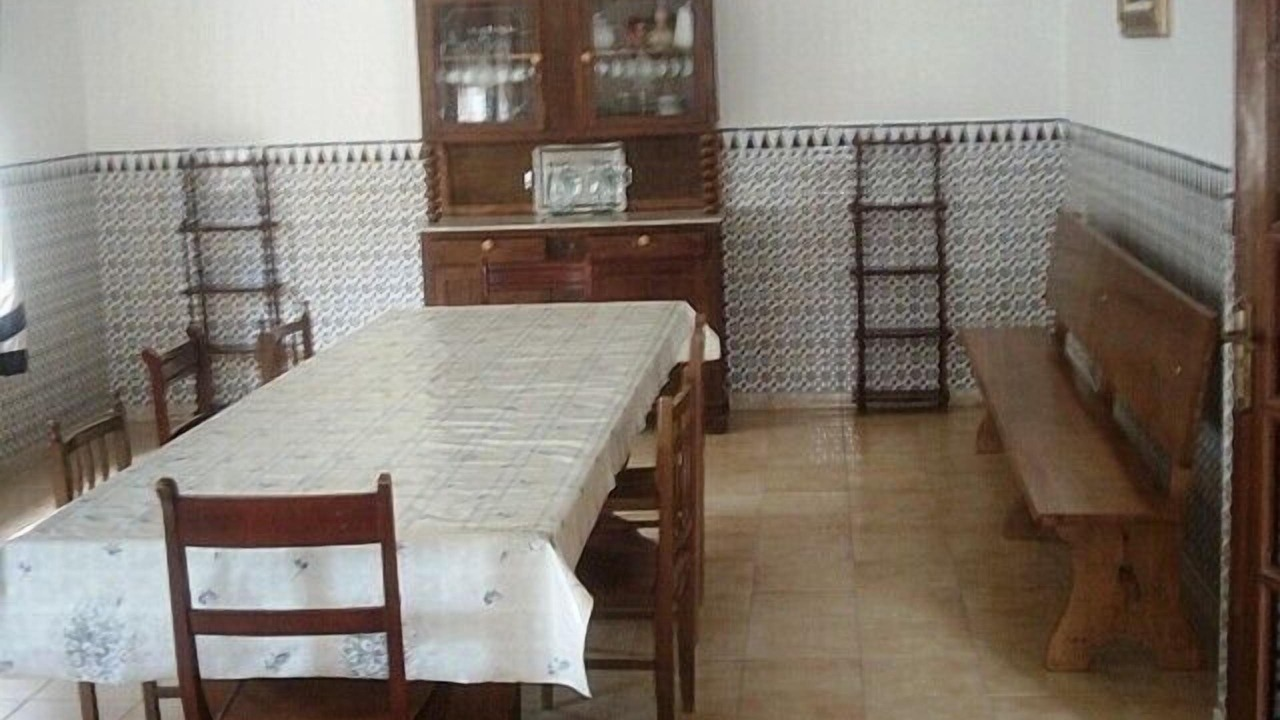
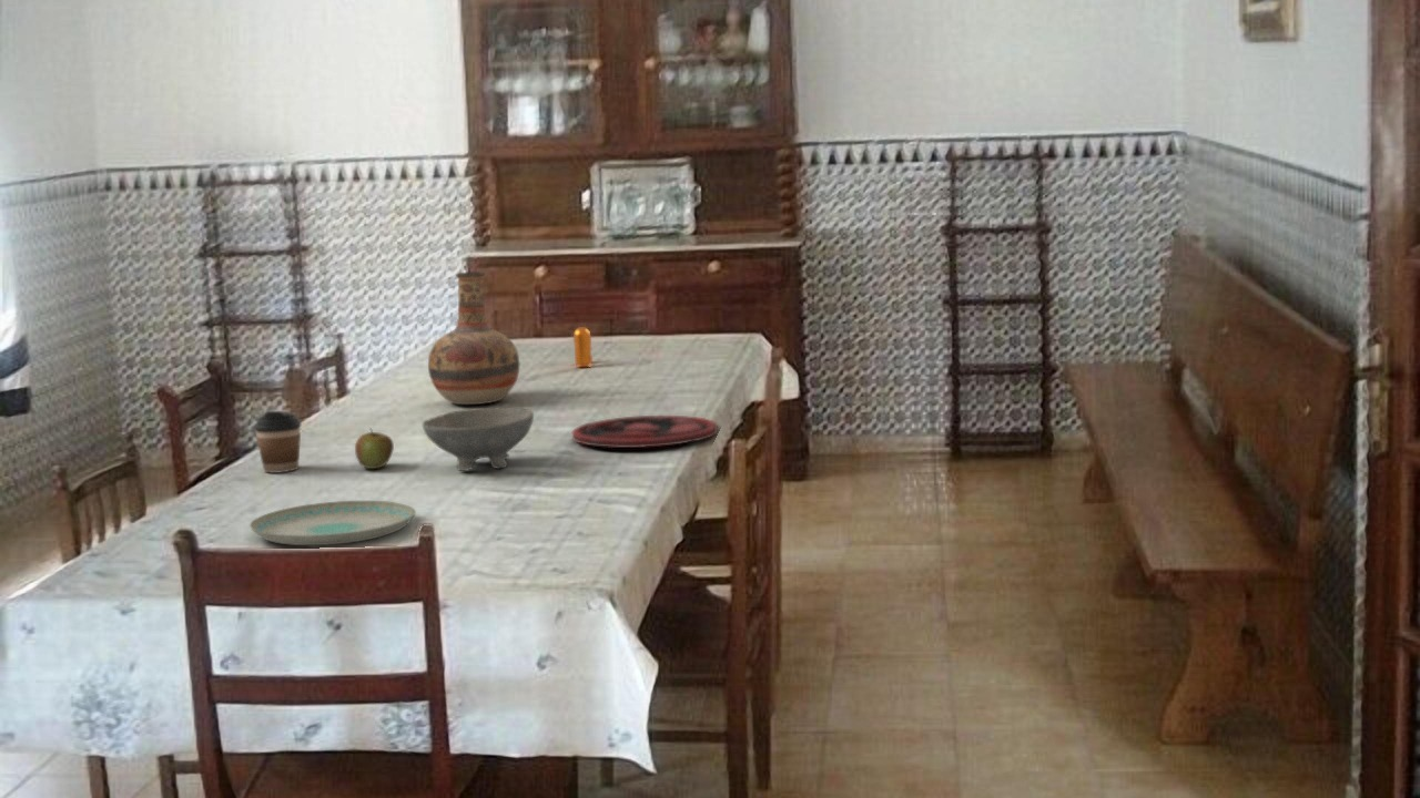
+ plate (645, 430)
+ vase (471, 337)
+ plate (333, 523)
+ bowl (478, 440)
+ pepper shaker (582, 345)
+ coffee cup (278, 439)
+ apple (374, 447)
